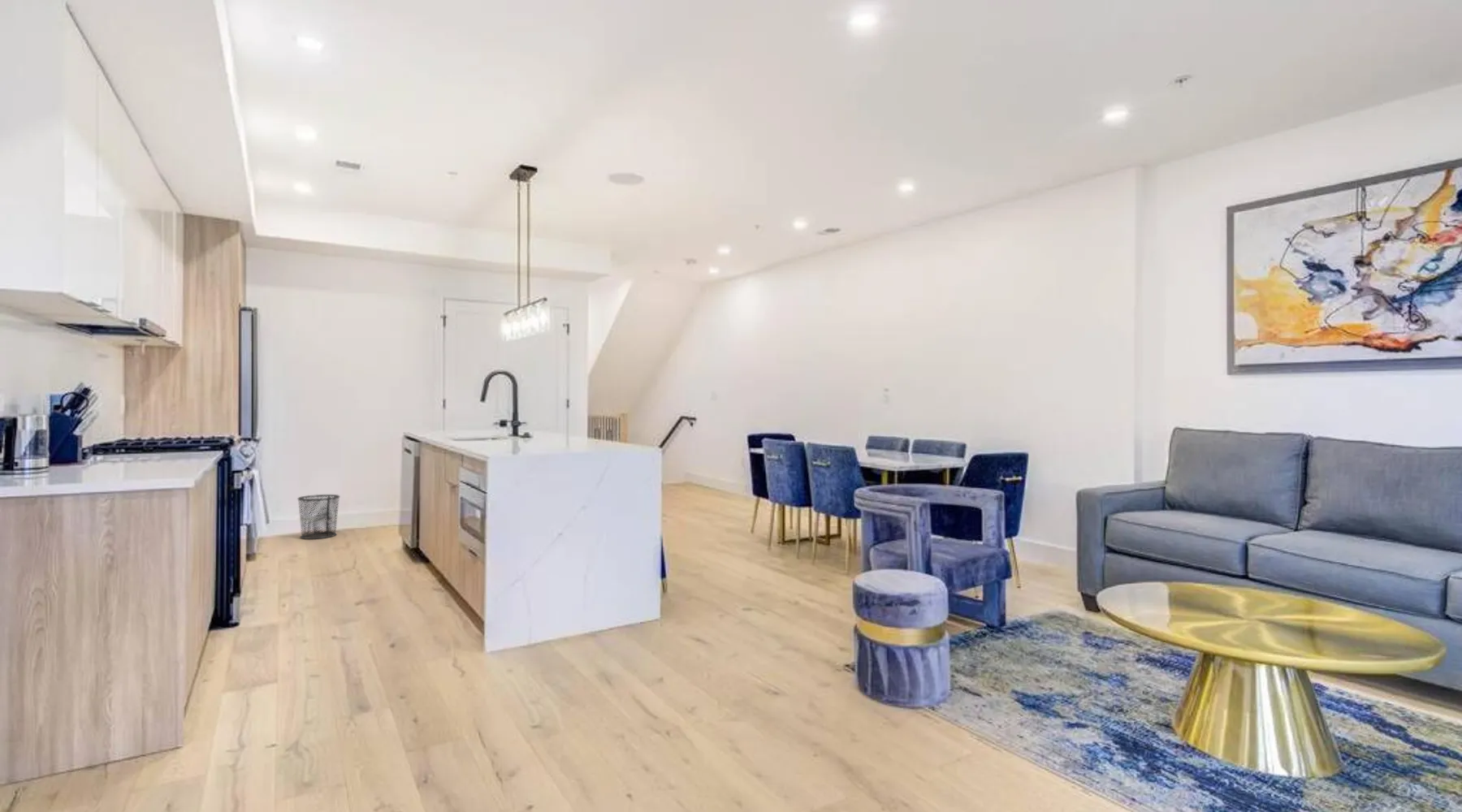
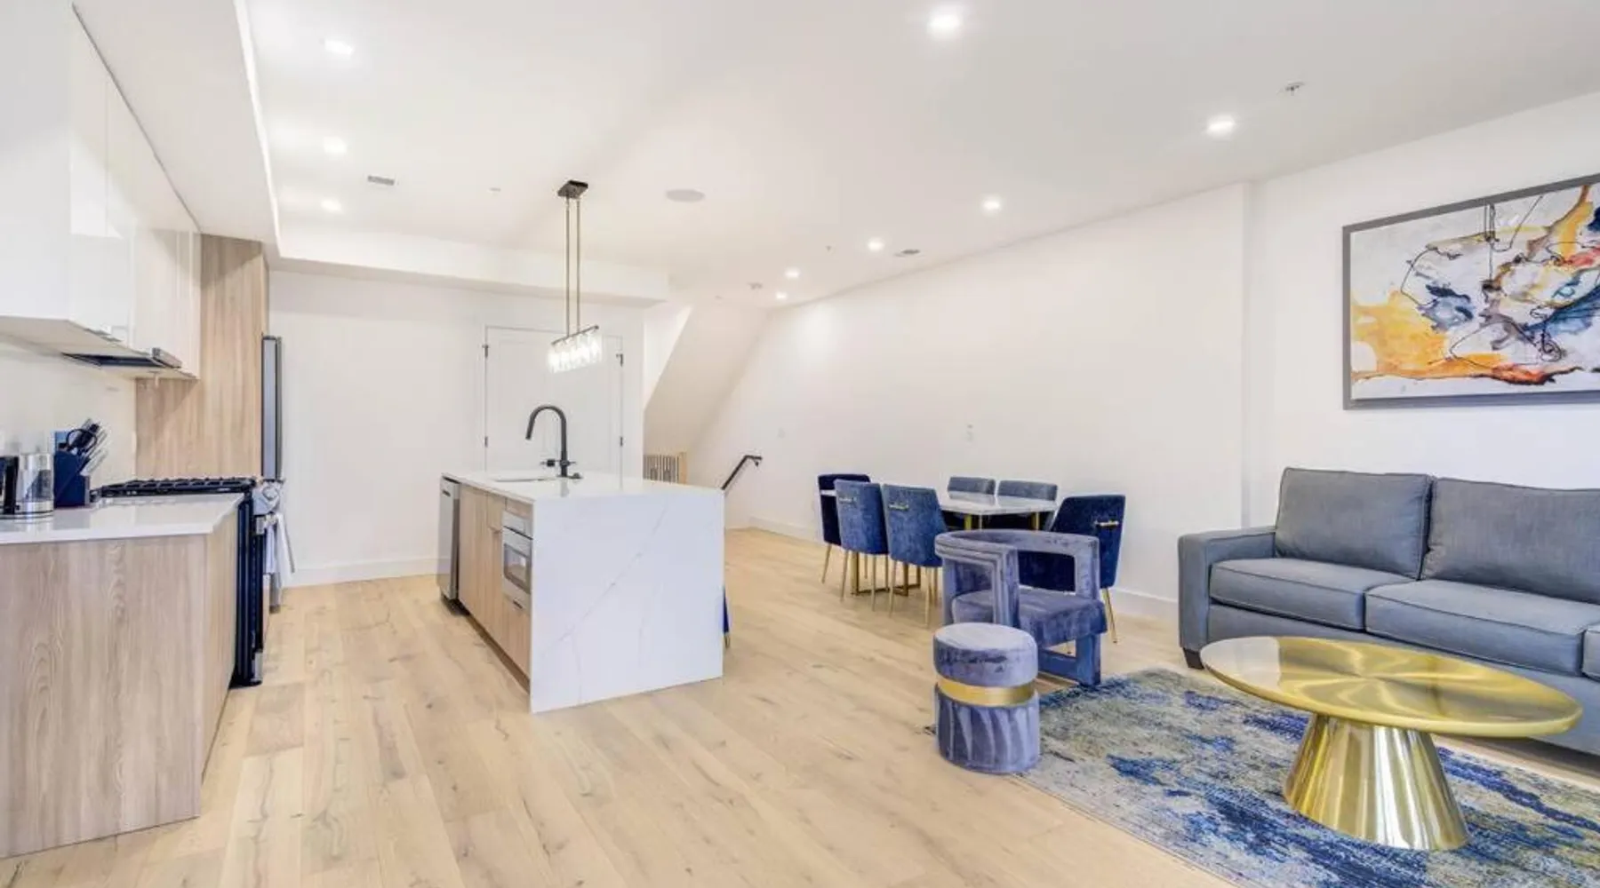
- waste bin (318, 516)
